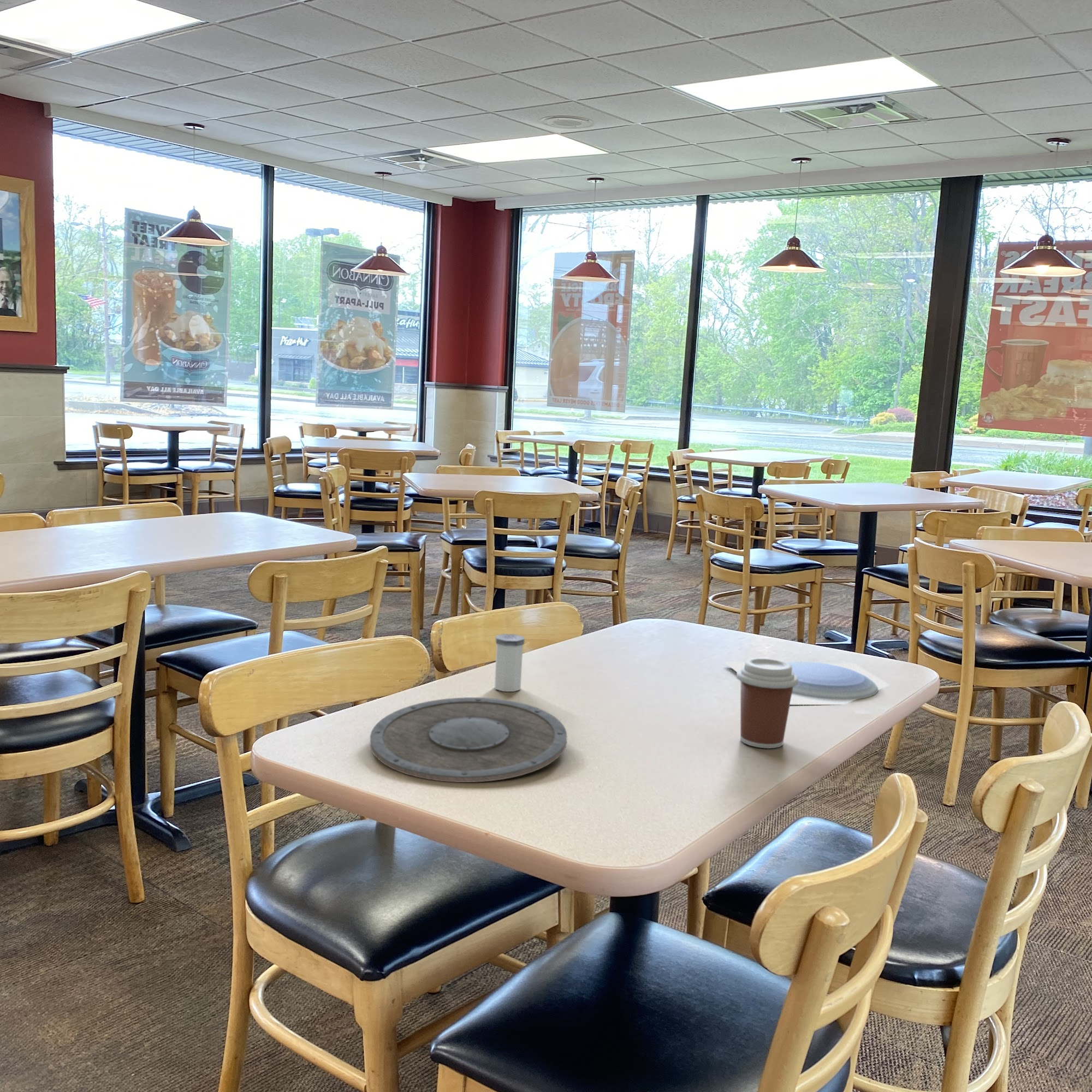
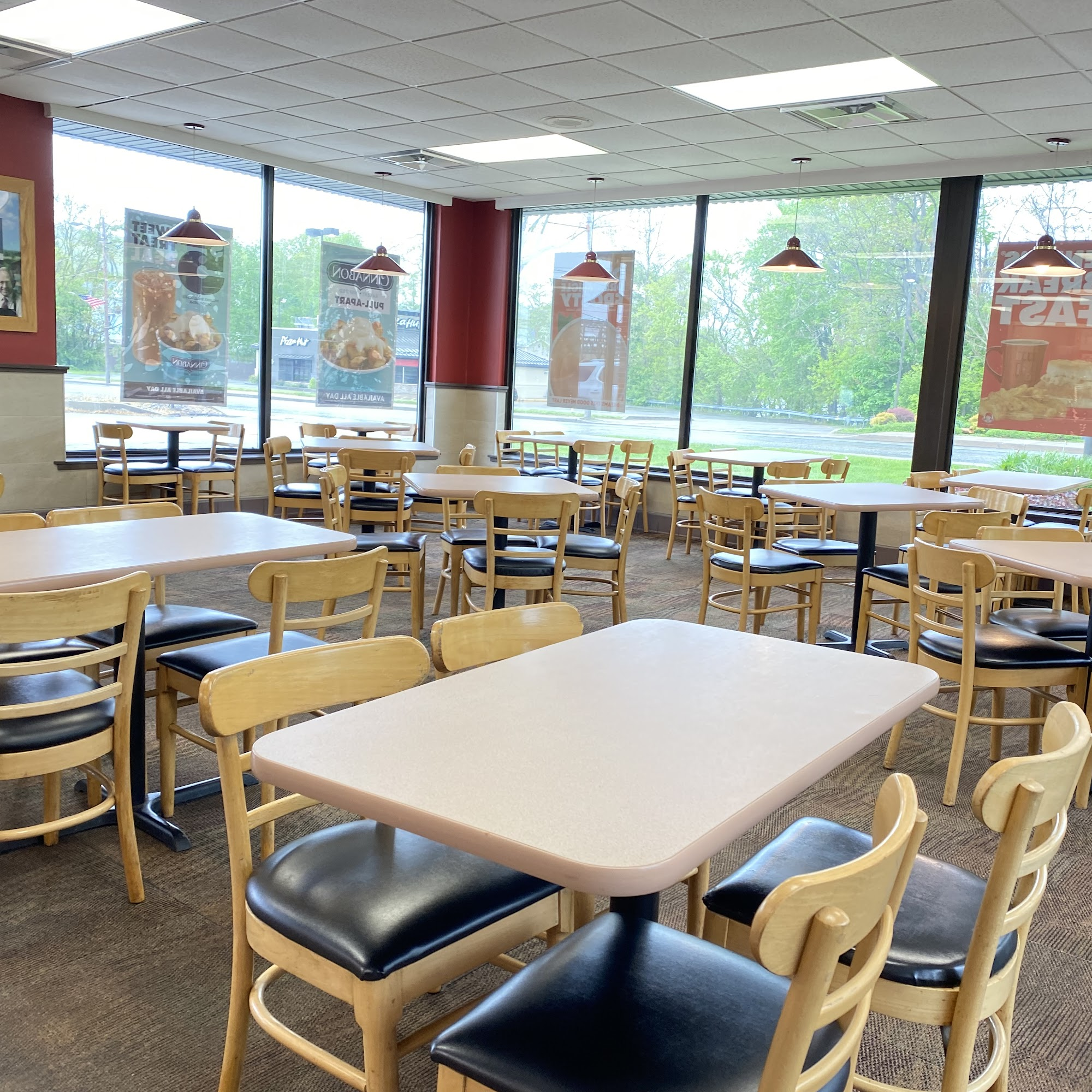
- plate (818, 676)
- salt shaker (508, 662)
- coffee cup (764, 702)
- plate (469, 735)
